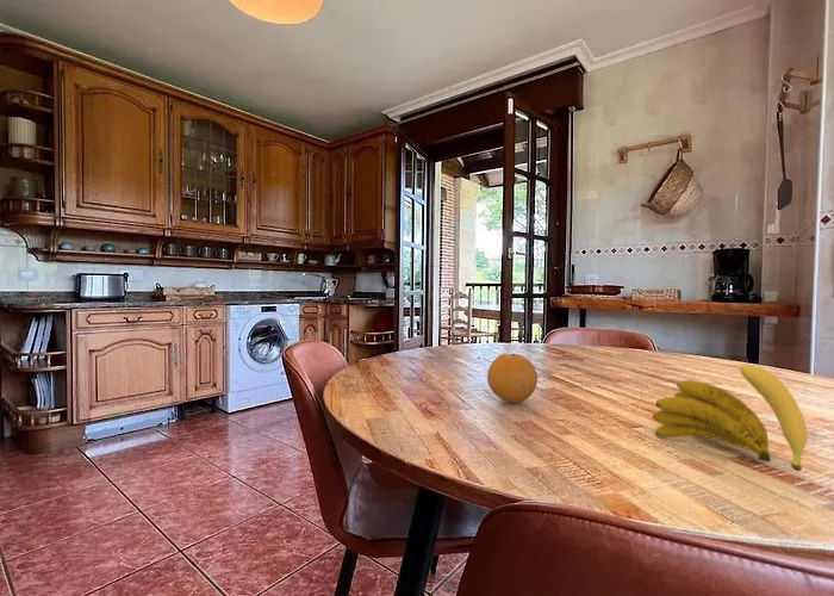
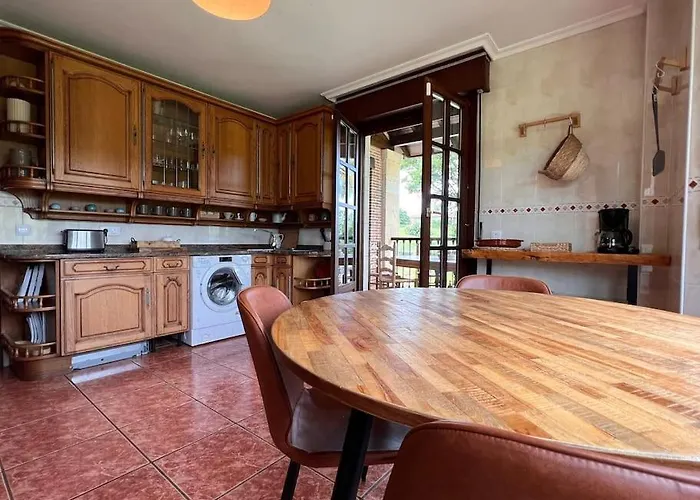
- banana (716, 404)
- fruit (511, 377)
